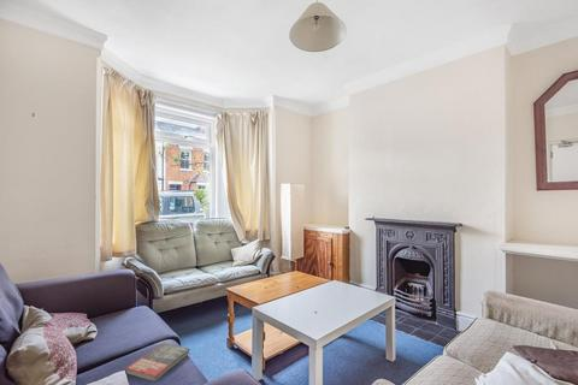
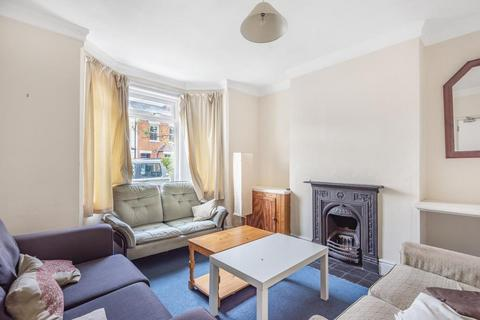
- book (159, 360)
